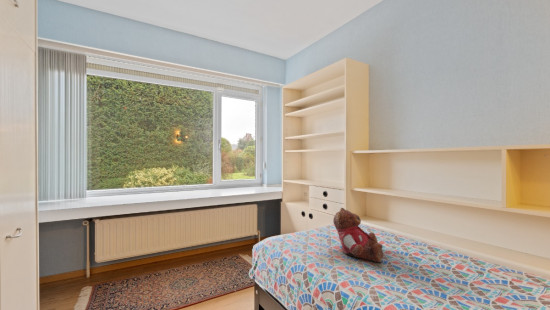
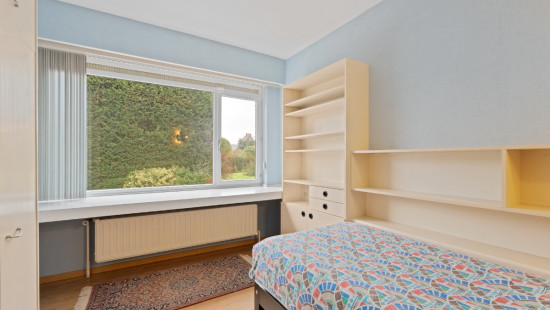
- teddy bear (357, 231)
